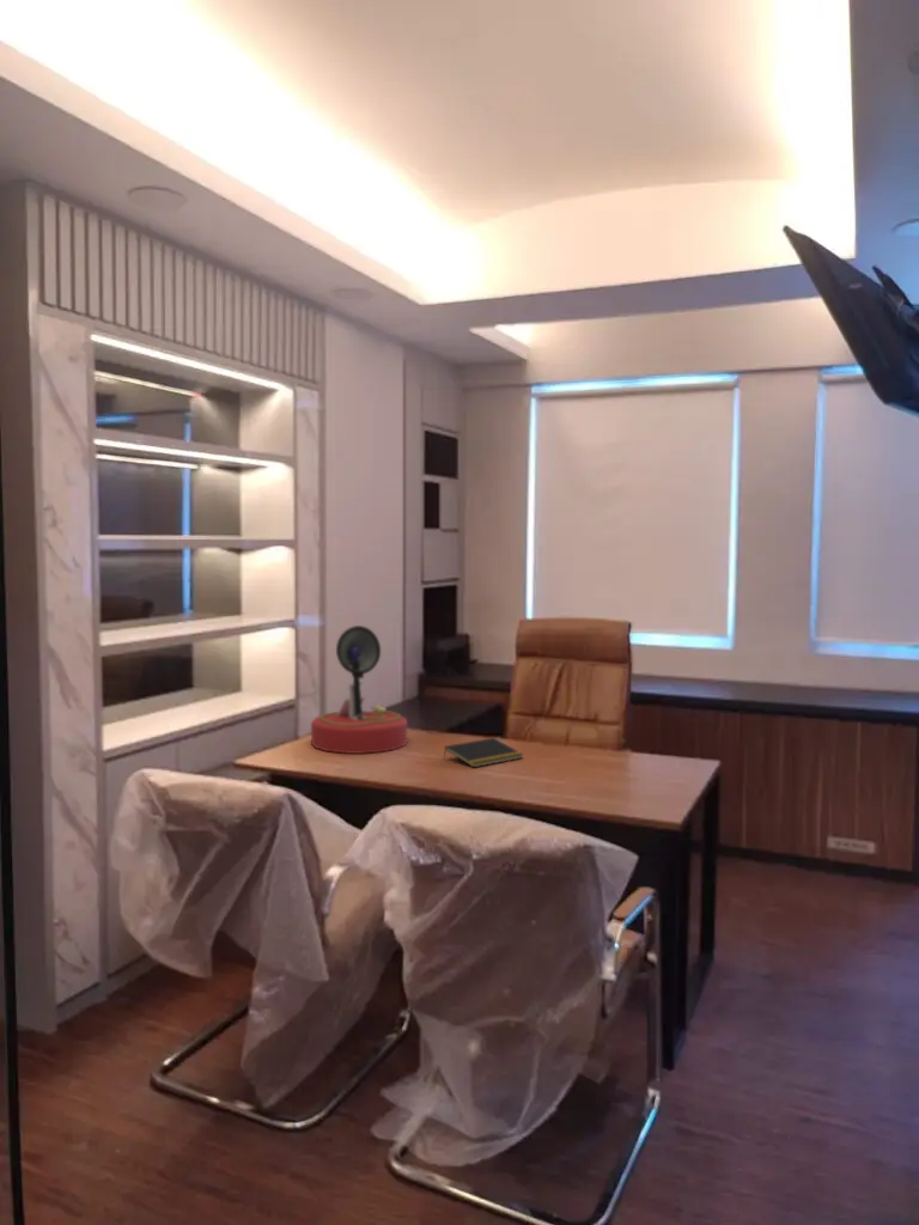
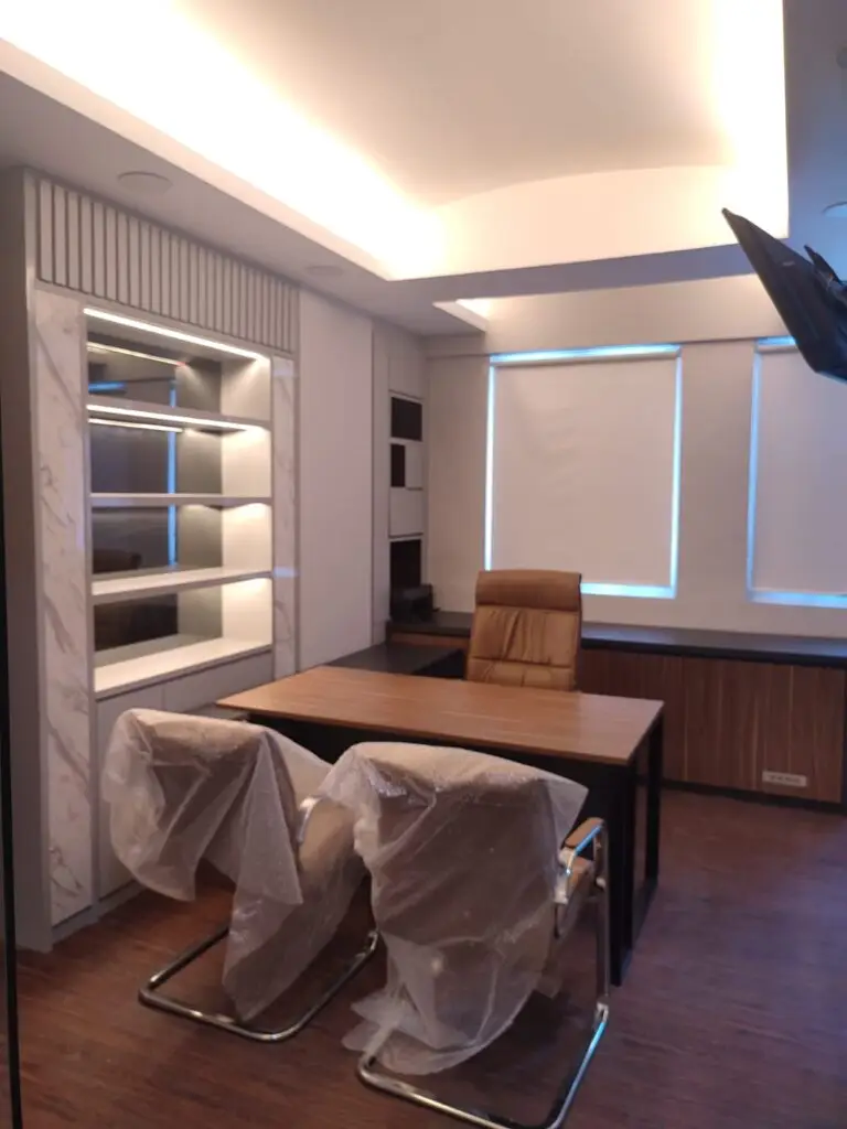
- desk lamp (359, 684)
- notepad (483, 751)
